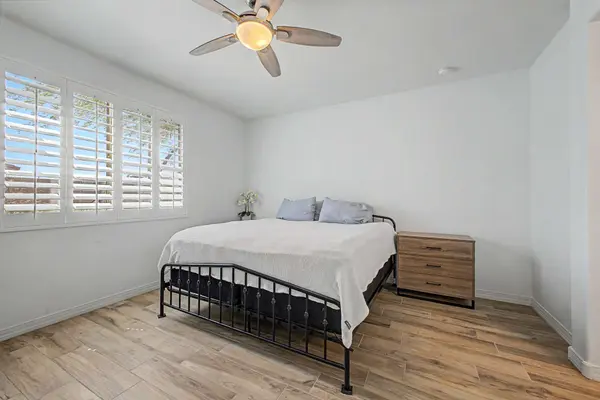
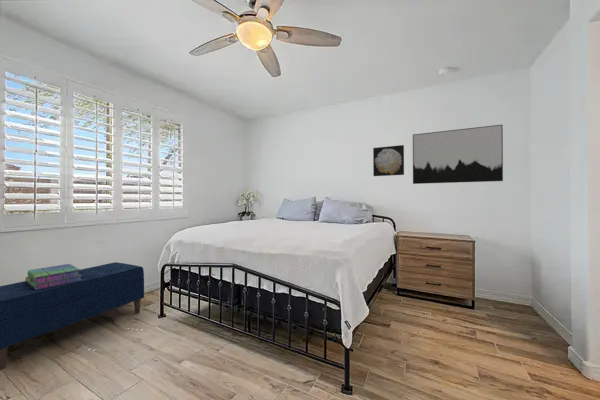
+ stack of books (54, 275)
+ bench (71, 303)
+ wall art (454, 156)
+ wall art (388, 161)
